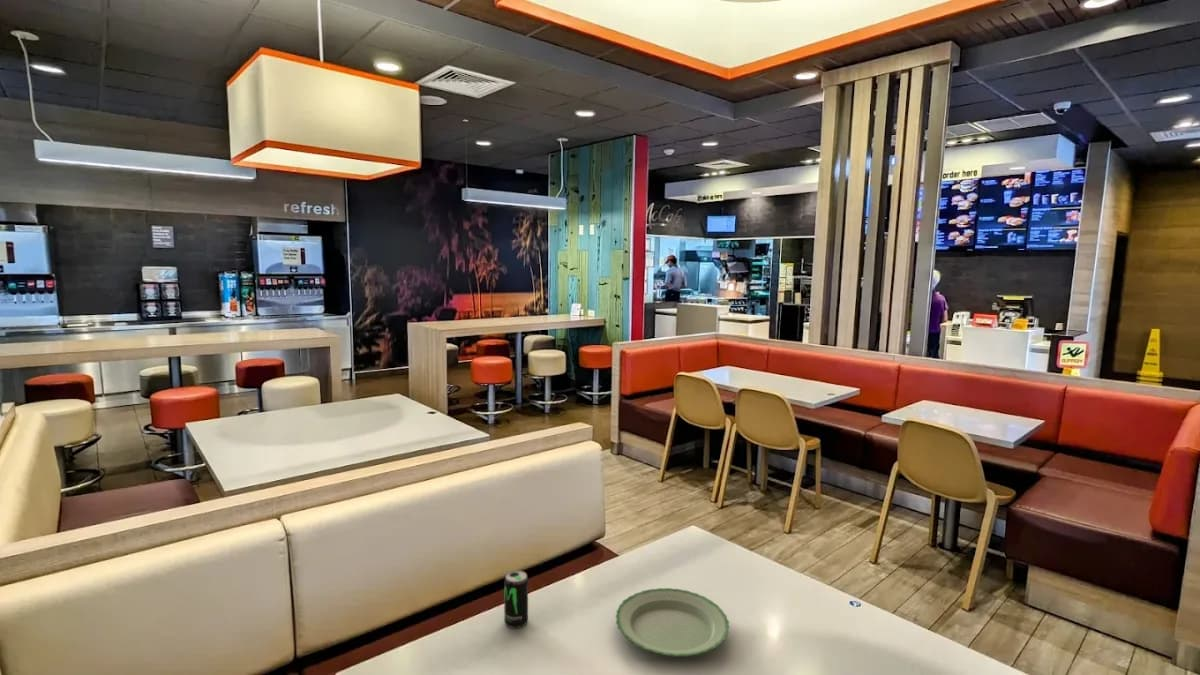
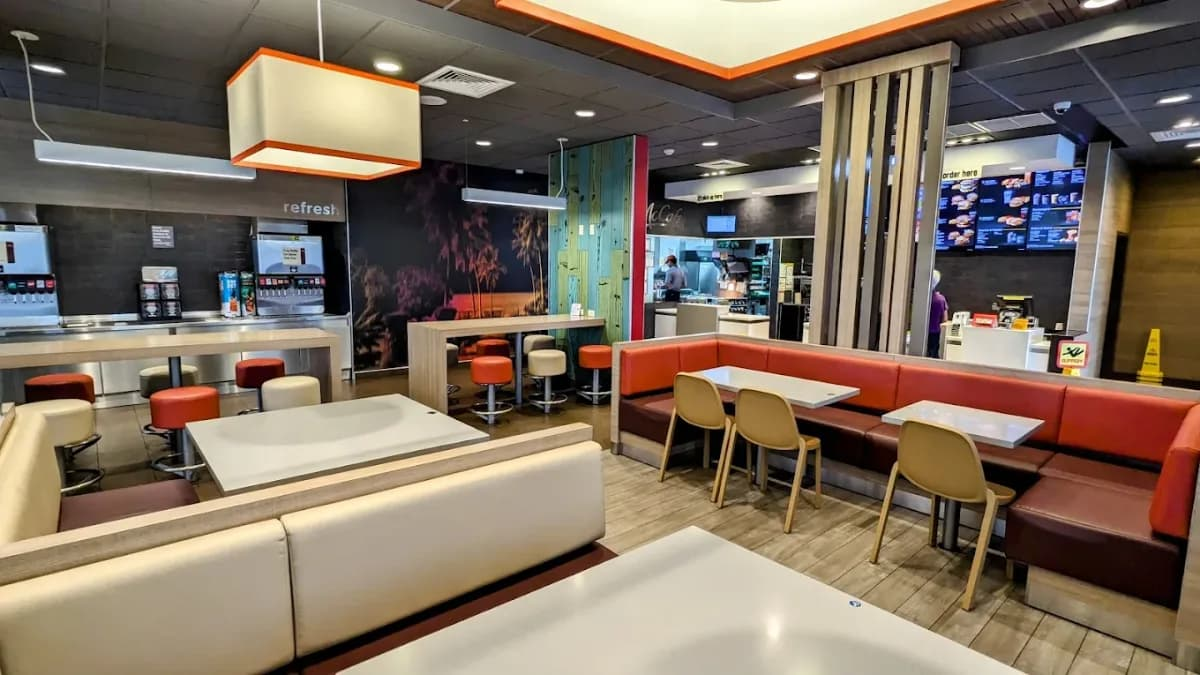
- beverage can (516, 598)
- plate (671, 624)
